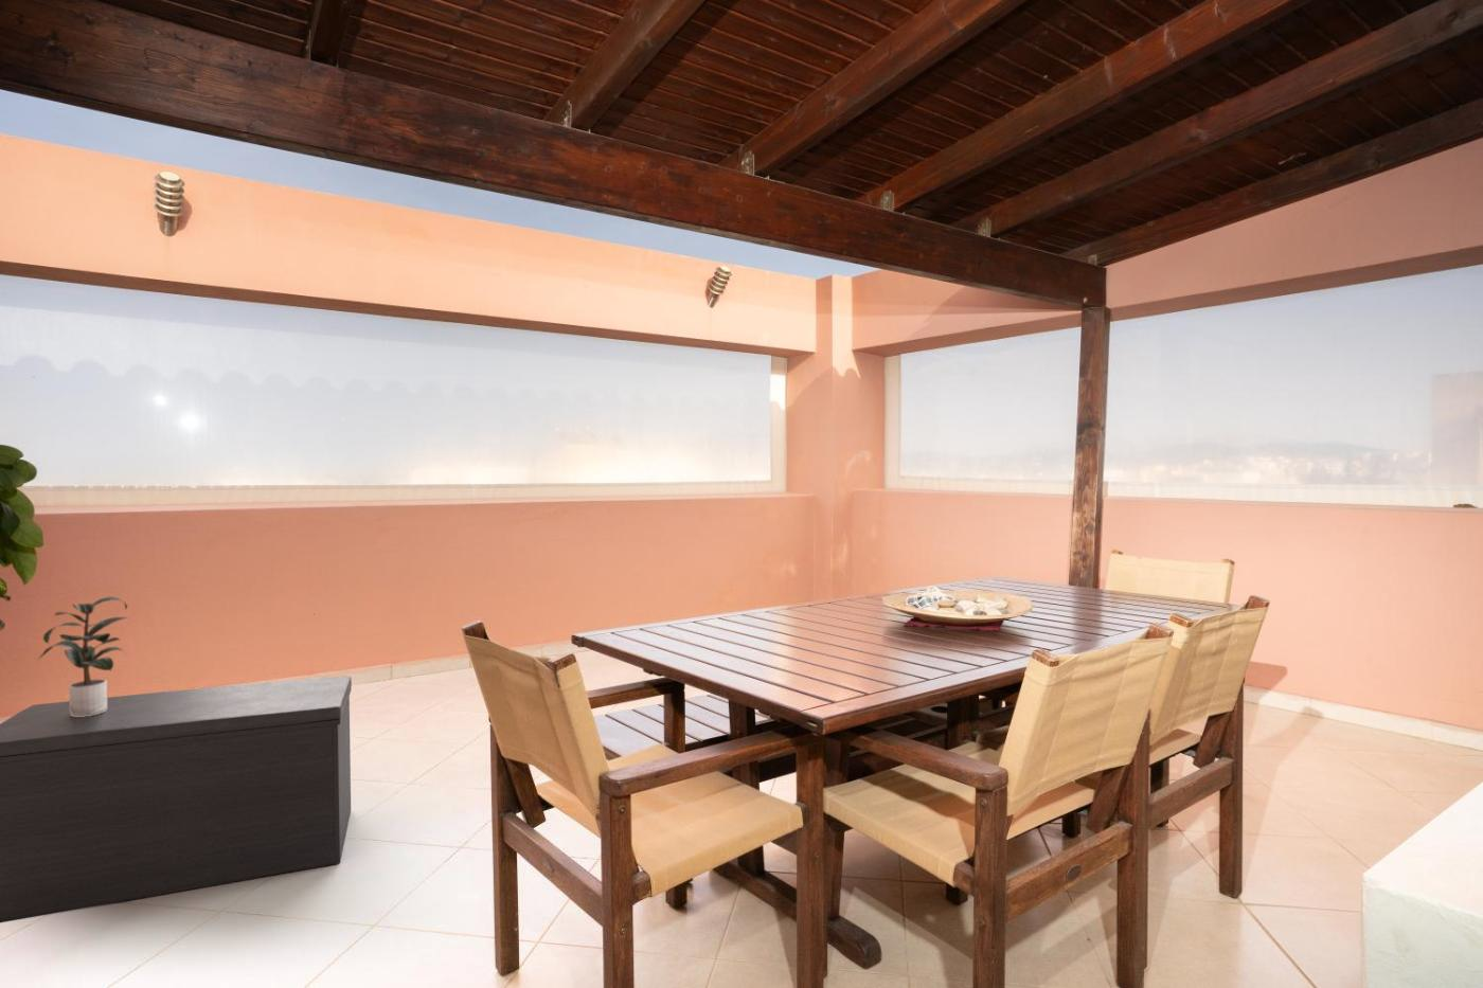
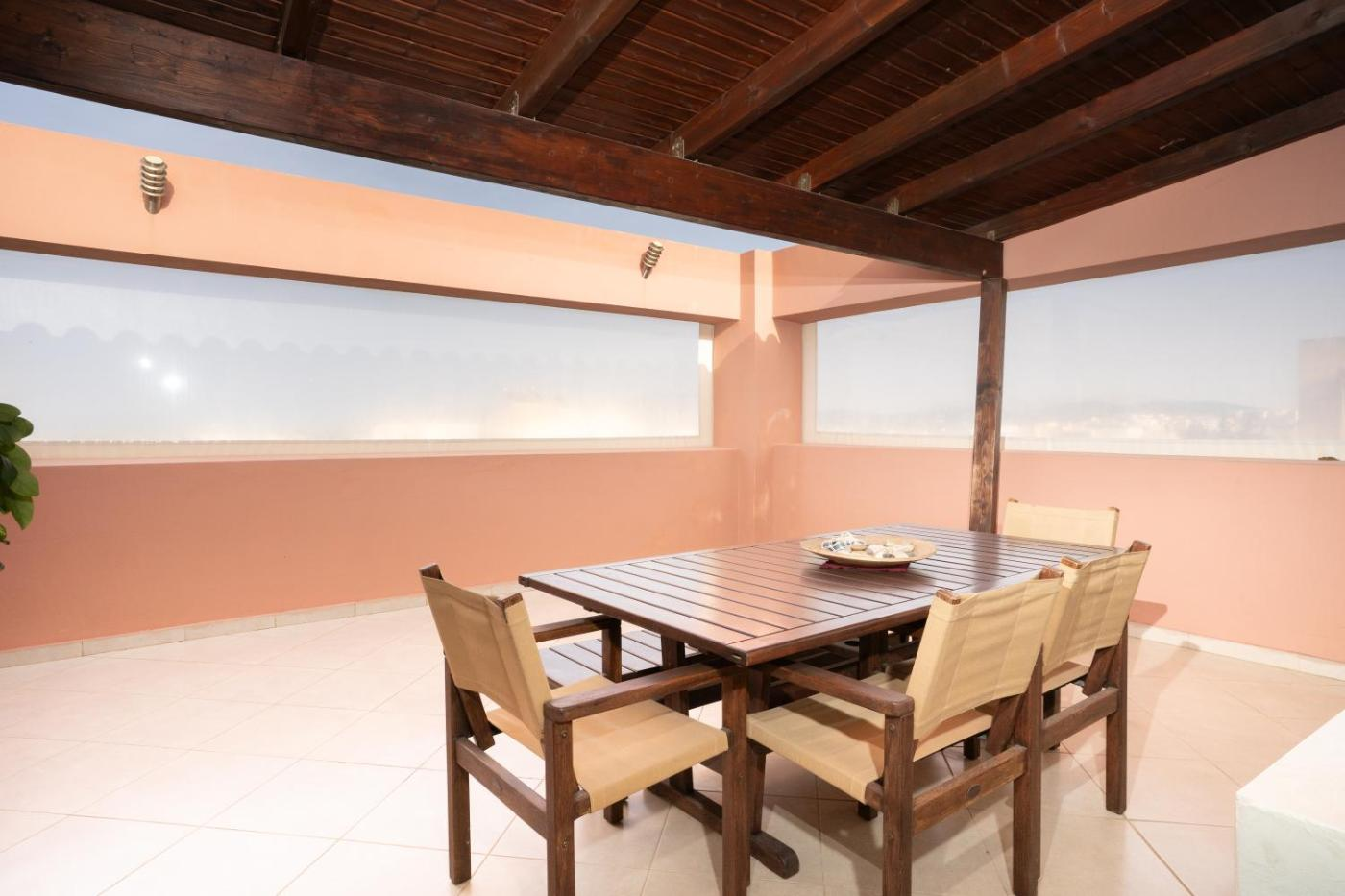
- potted plant (76, 655)
- bench (186, 783)
